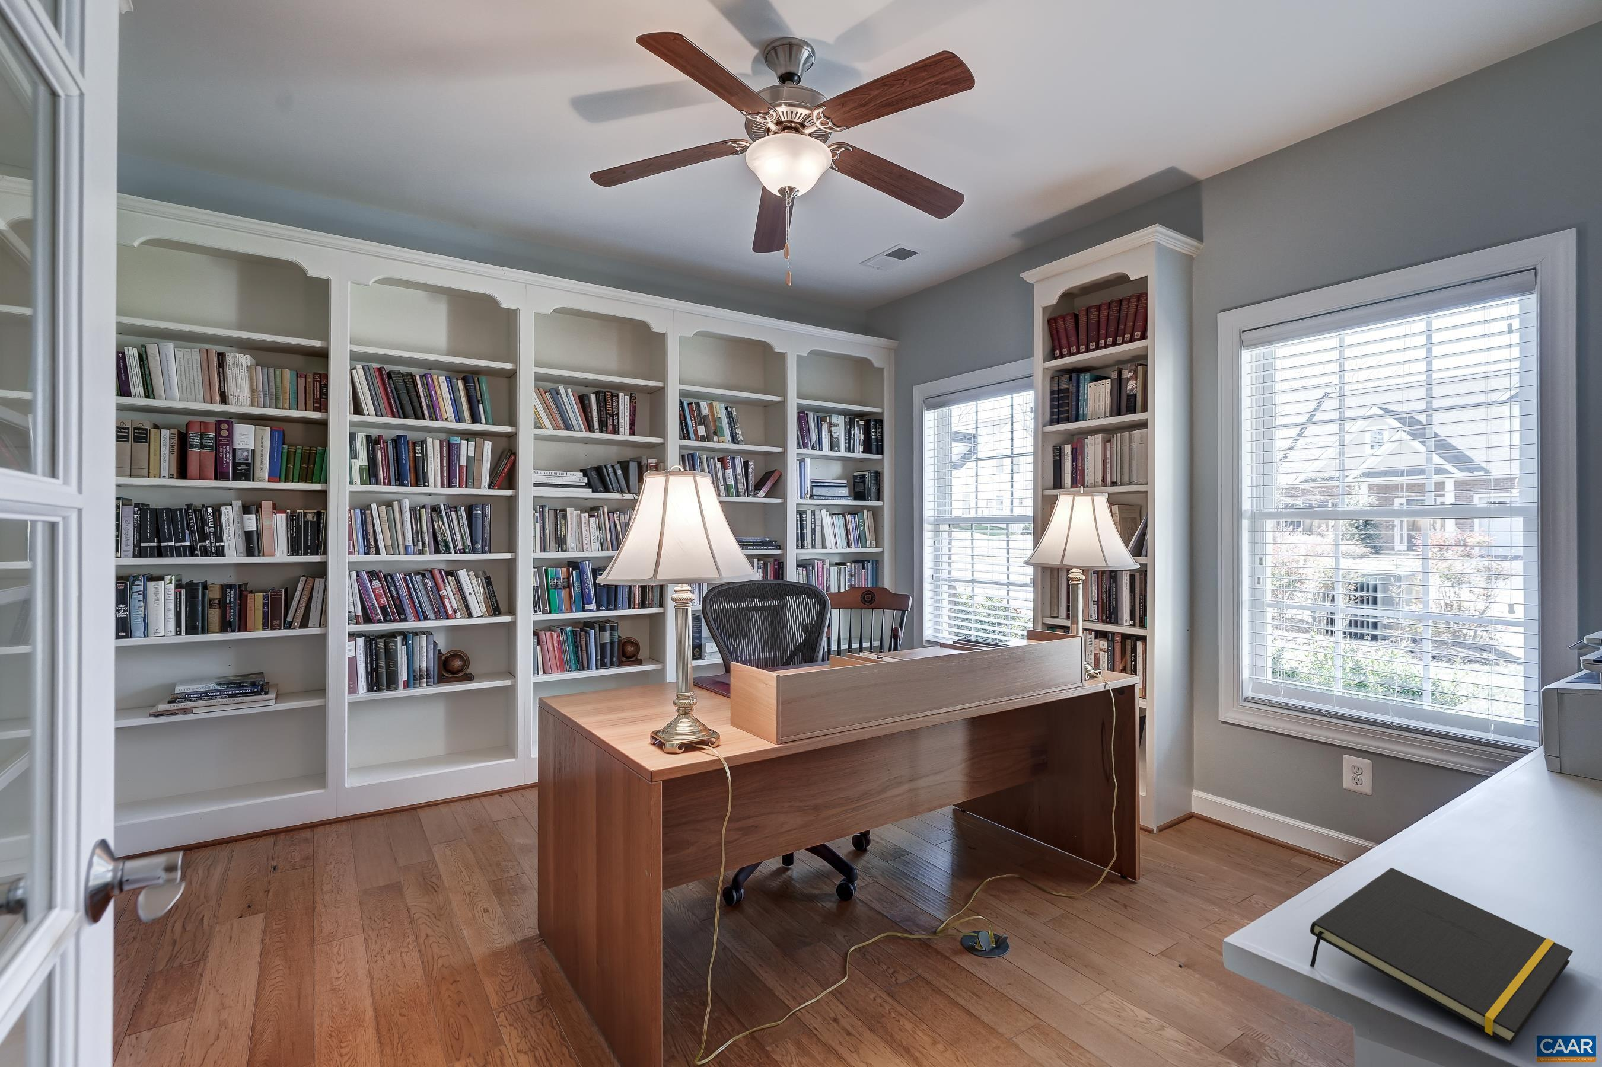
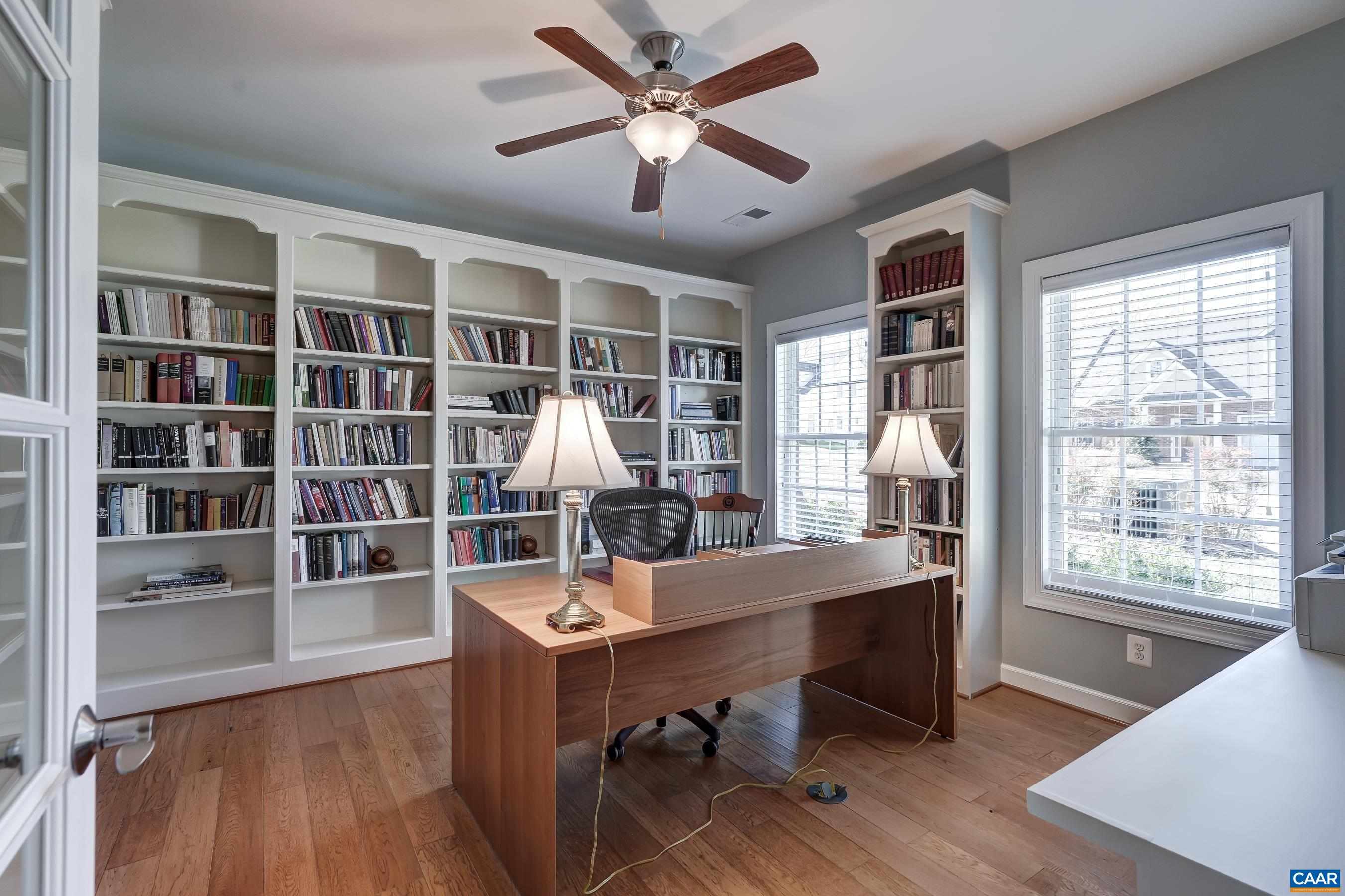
- notepad (1441, 942)
